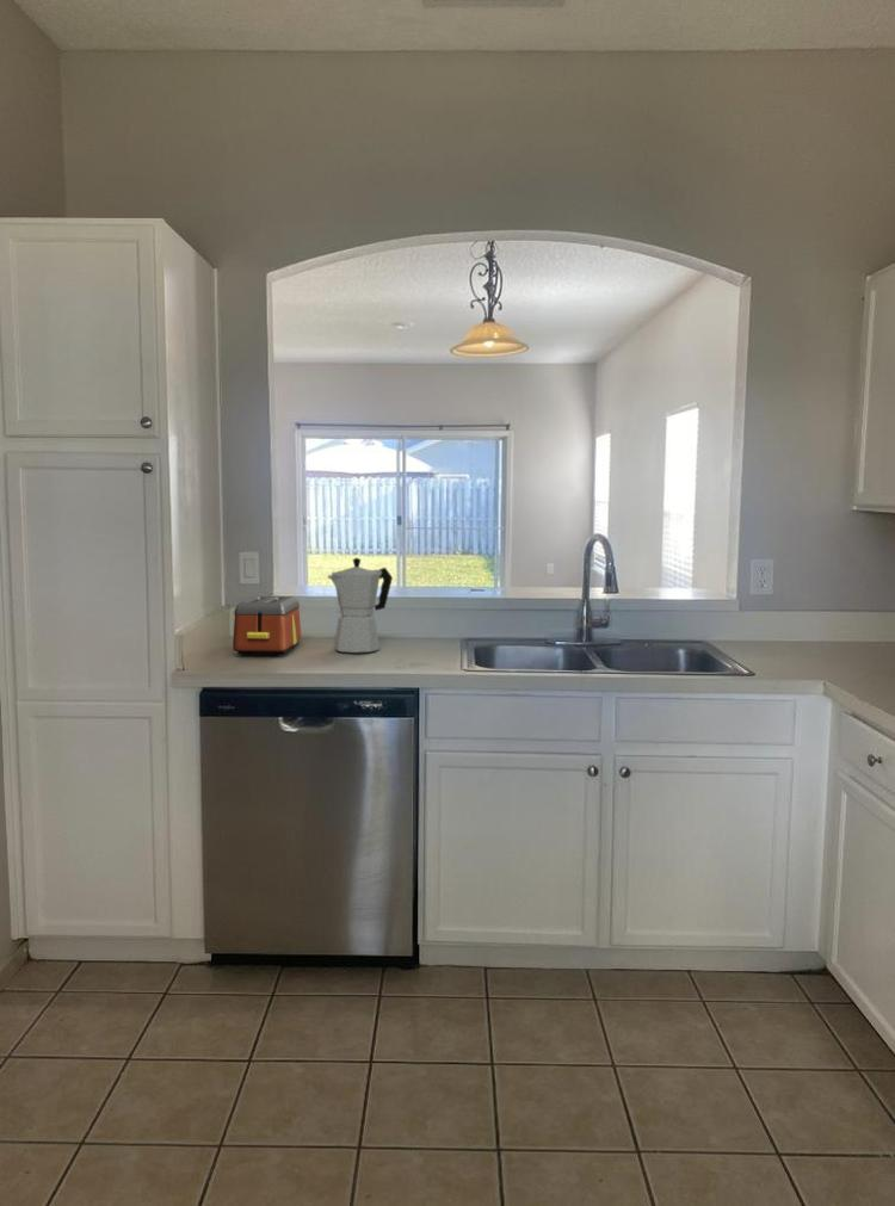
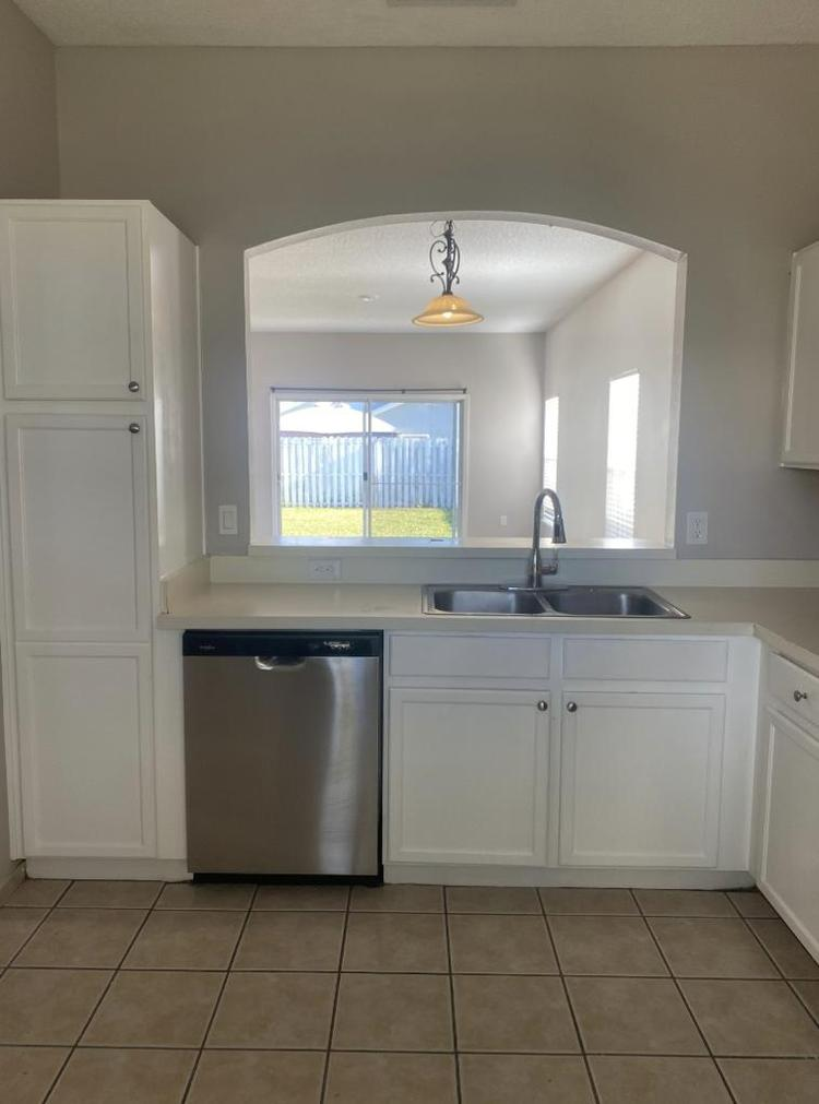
- toaster (267, 624)
- moka pot (360, 604)
